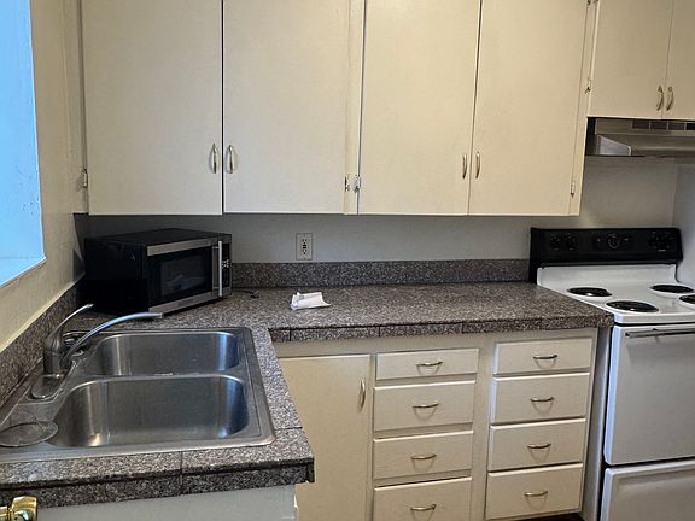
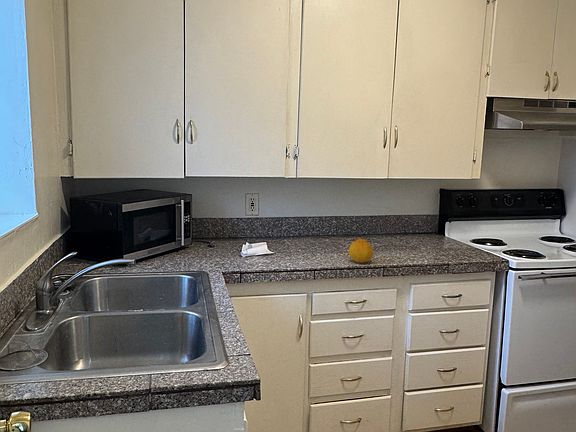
+ fruit (361, 250)
